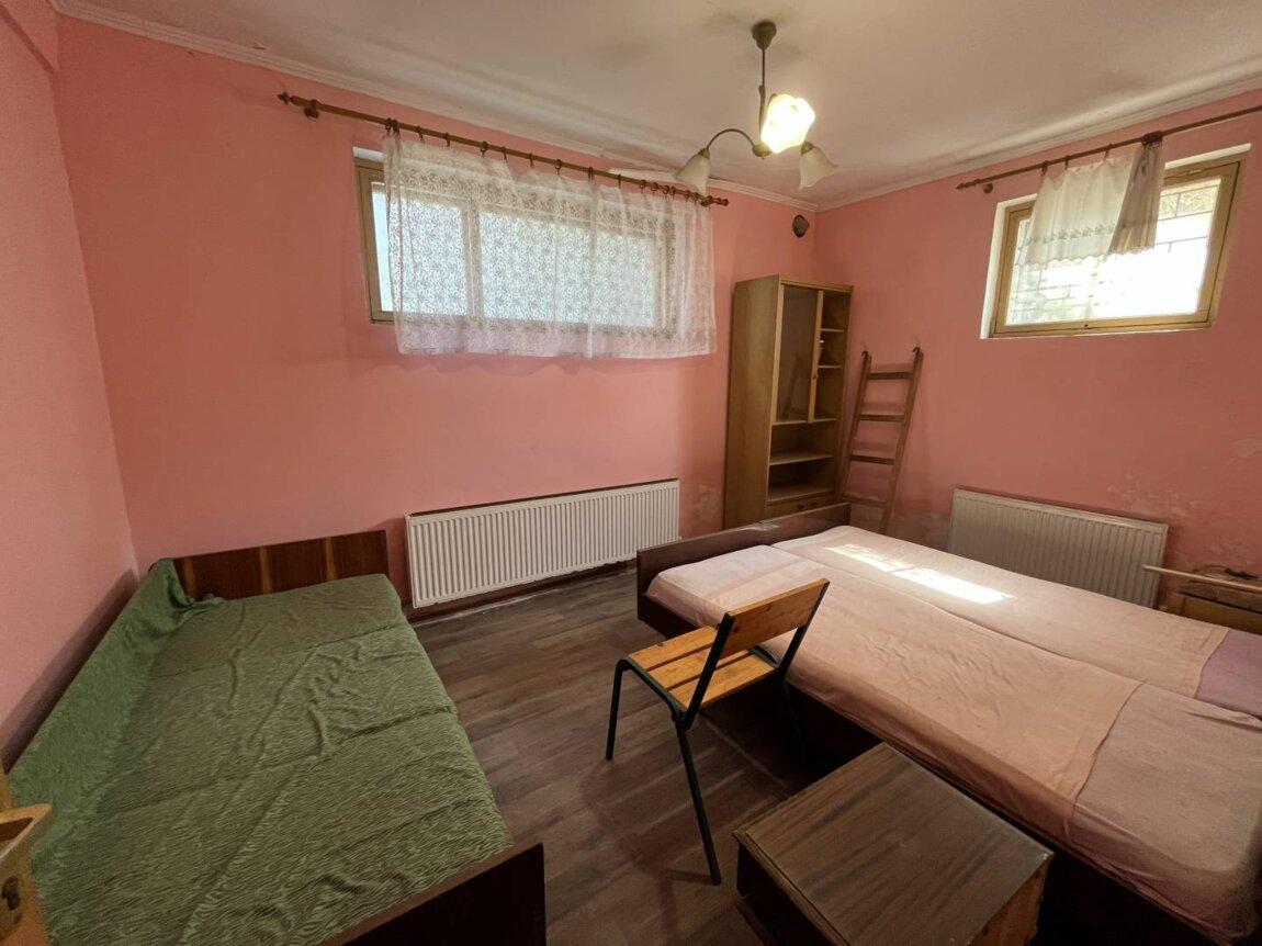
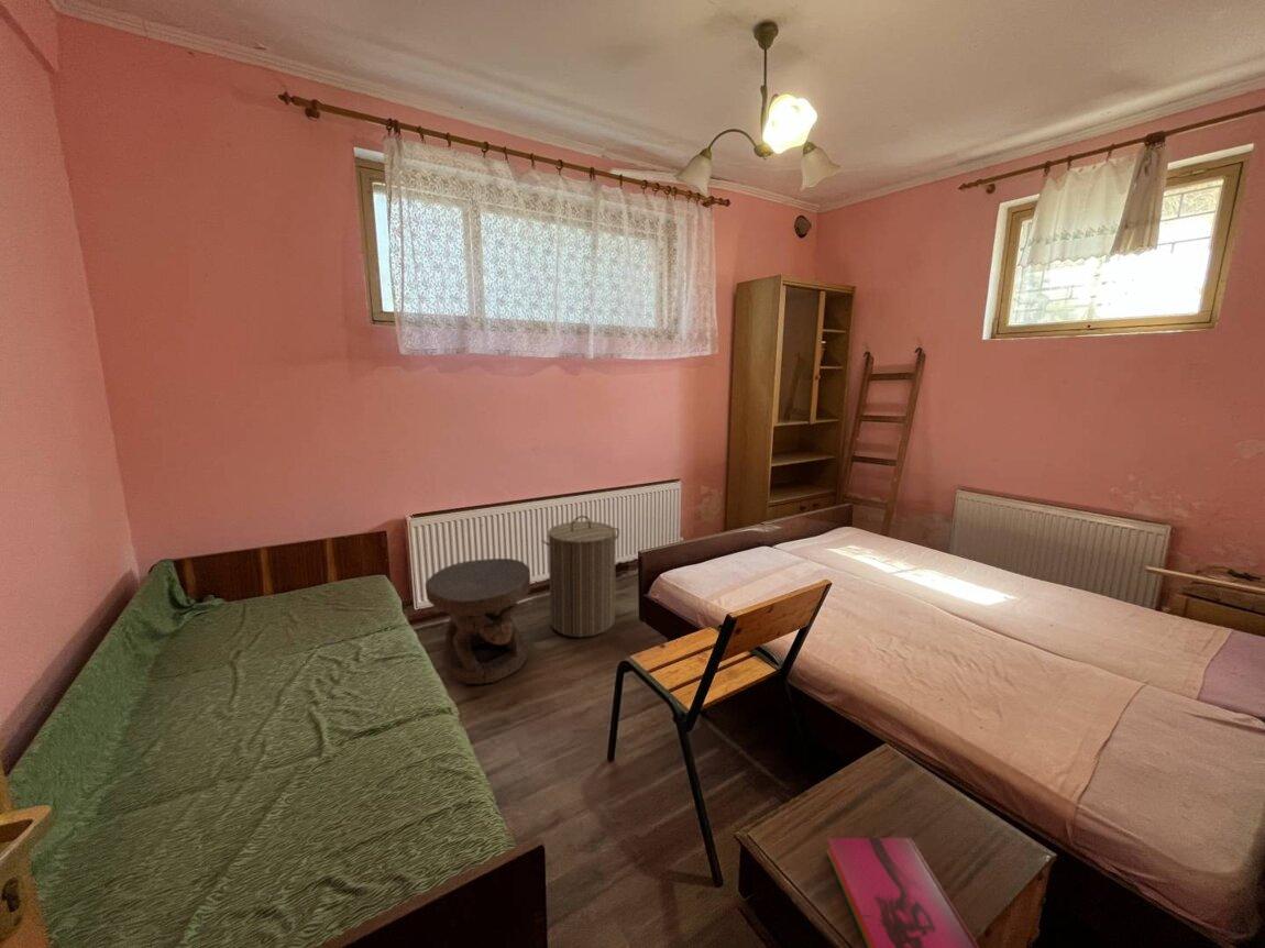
+ laundry hamper (582, 569)
+ carved stool (483, 617)
+ hardback book (901, 906)
